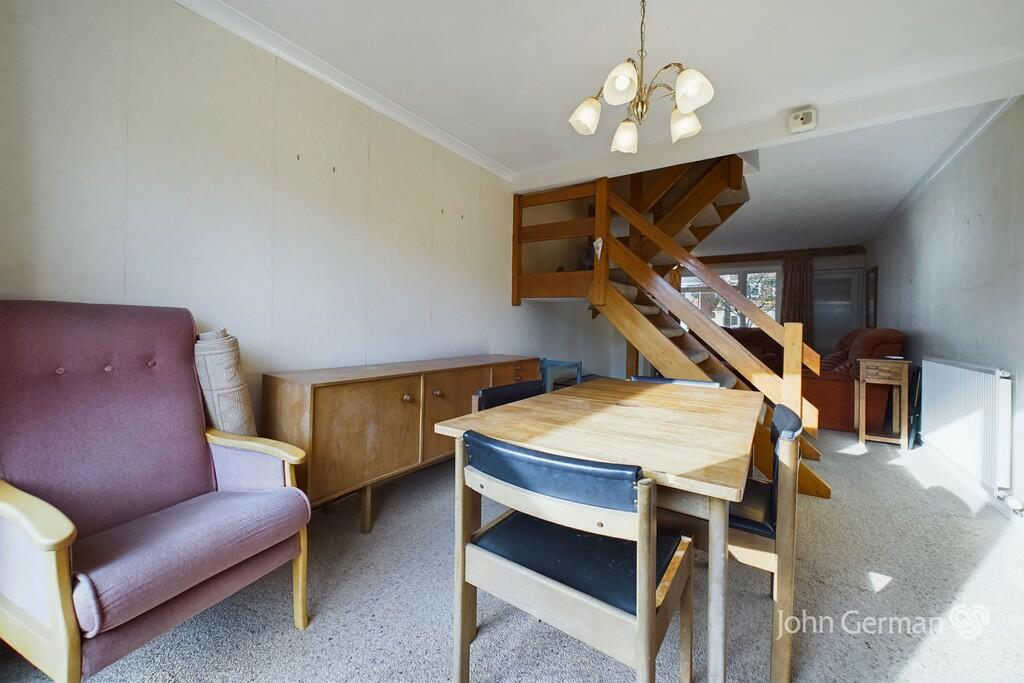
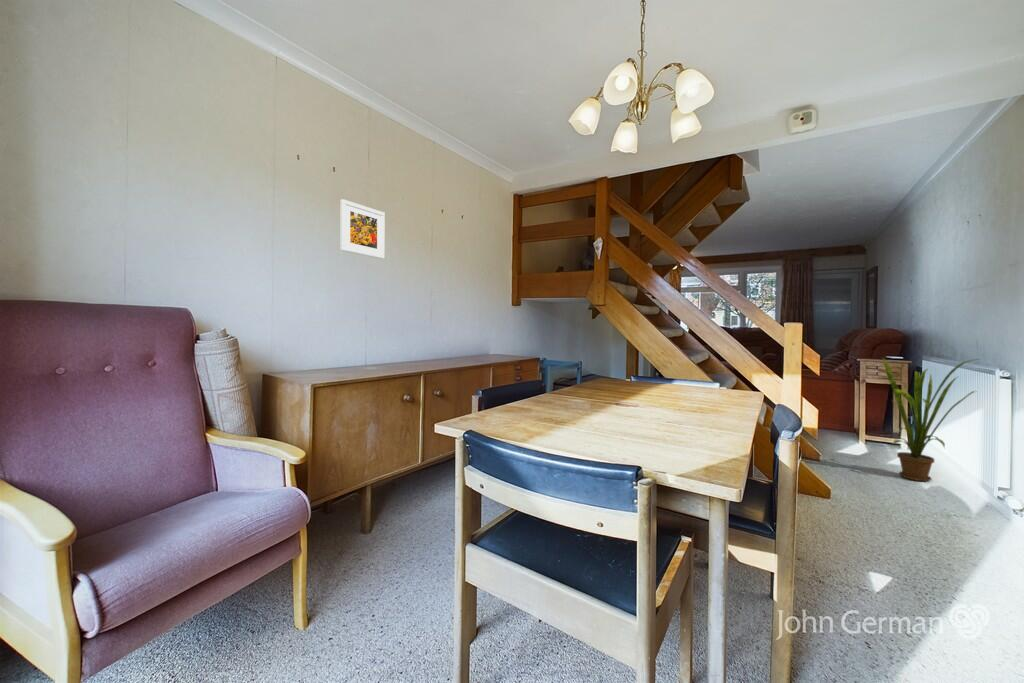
+ house plant (924, 418)
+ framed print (363, 230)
